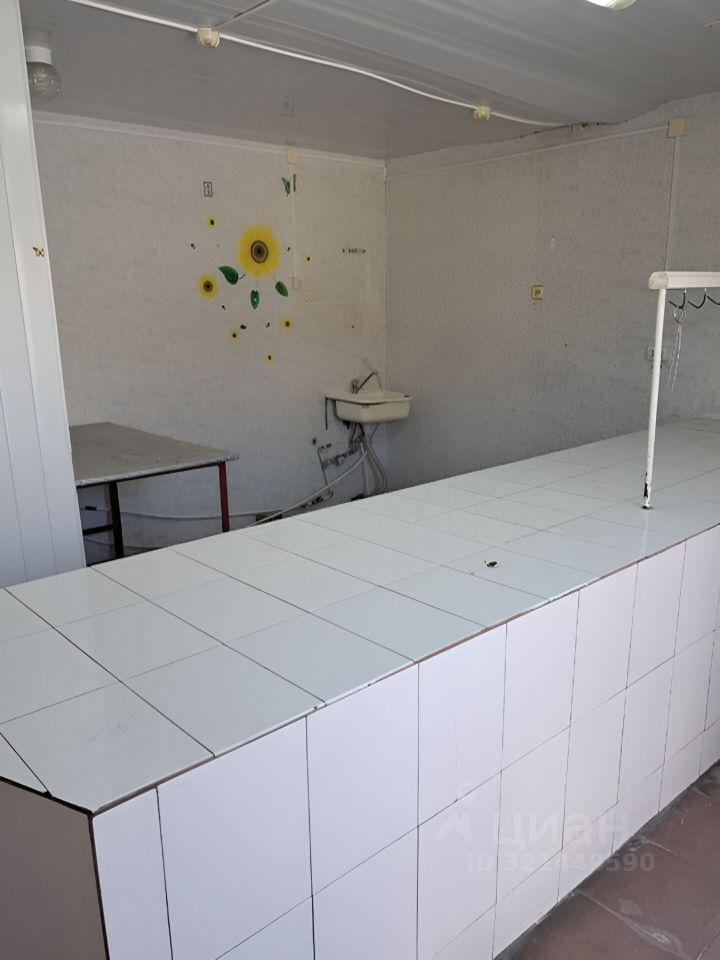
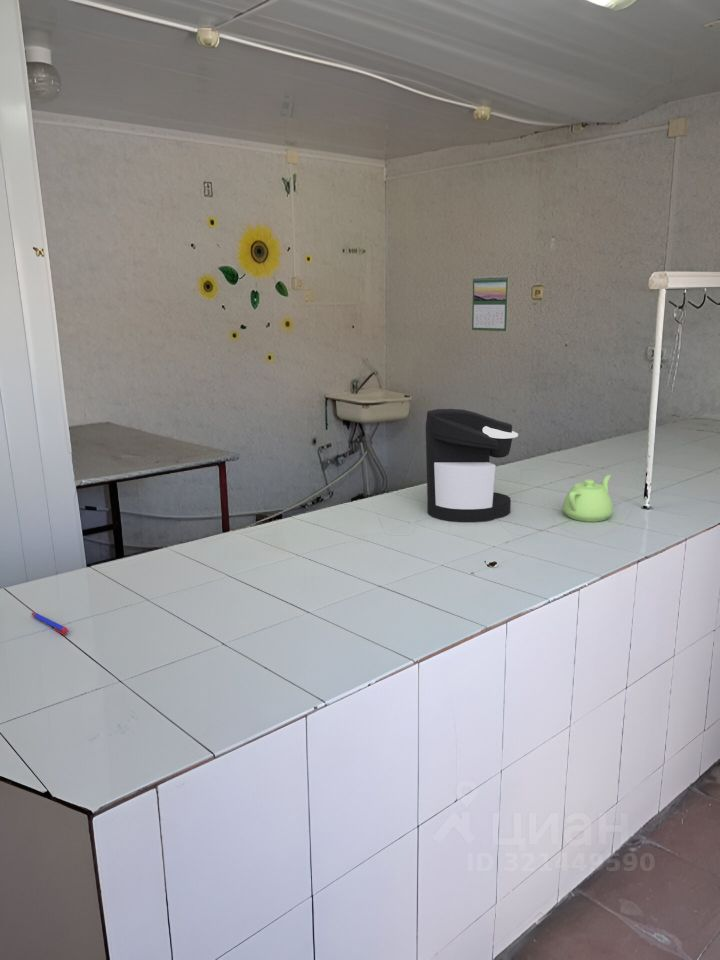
+ pen (48, 621)
+ teapot (589, 497)
+ calendar (489, 303)
+ coffee maker (471, 461)
